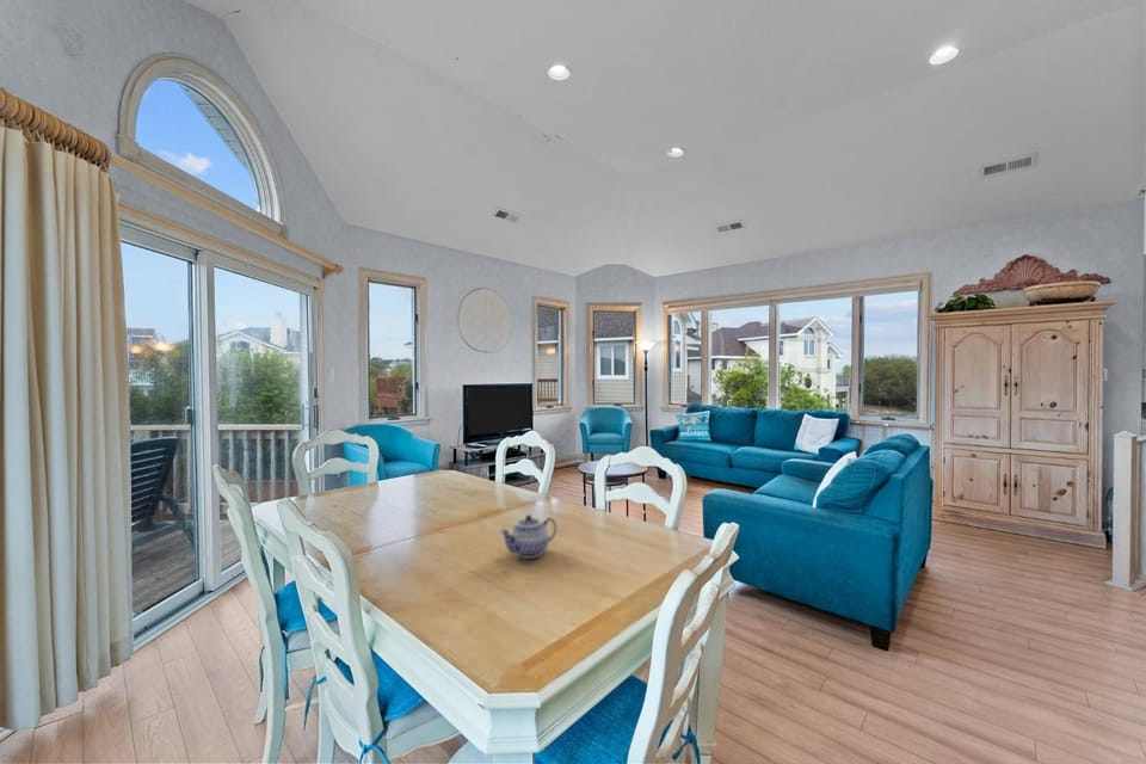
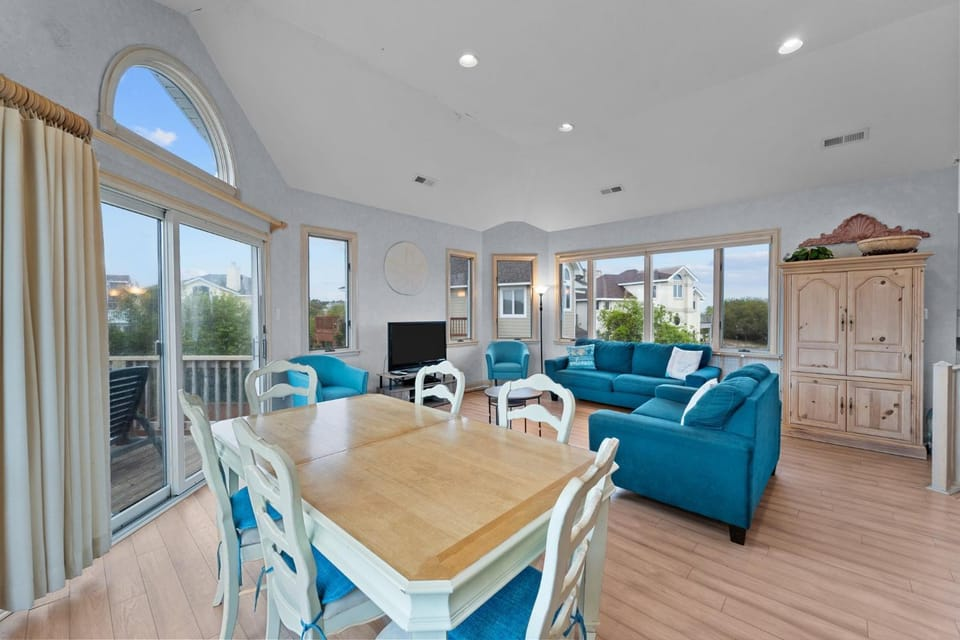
- teapot (529, 534)
